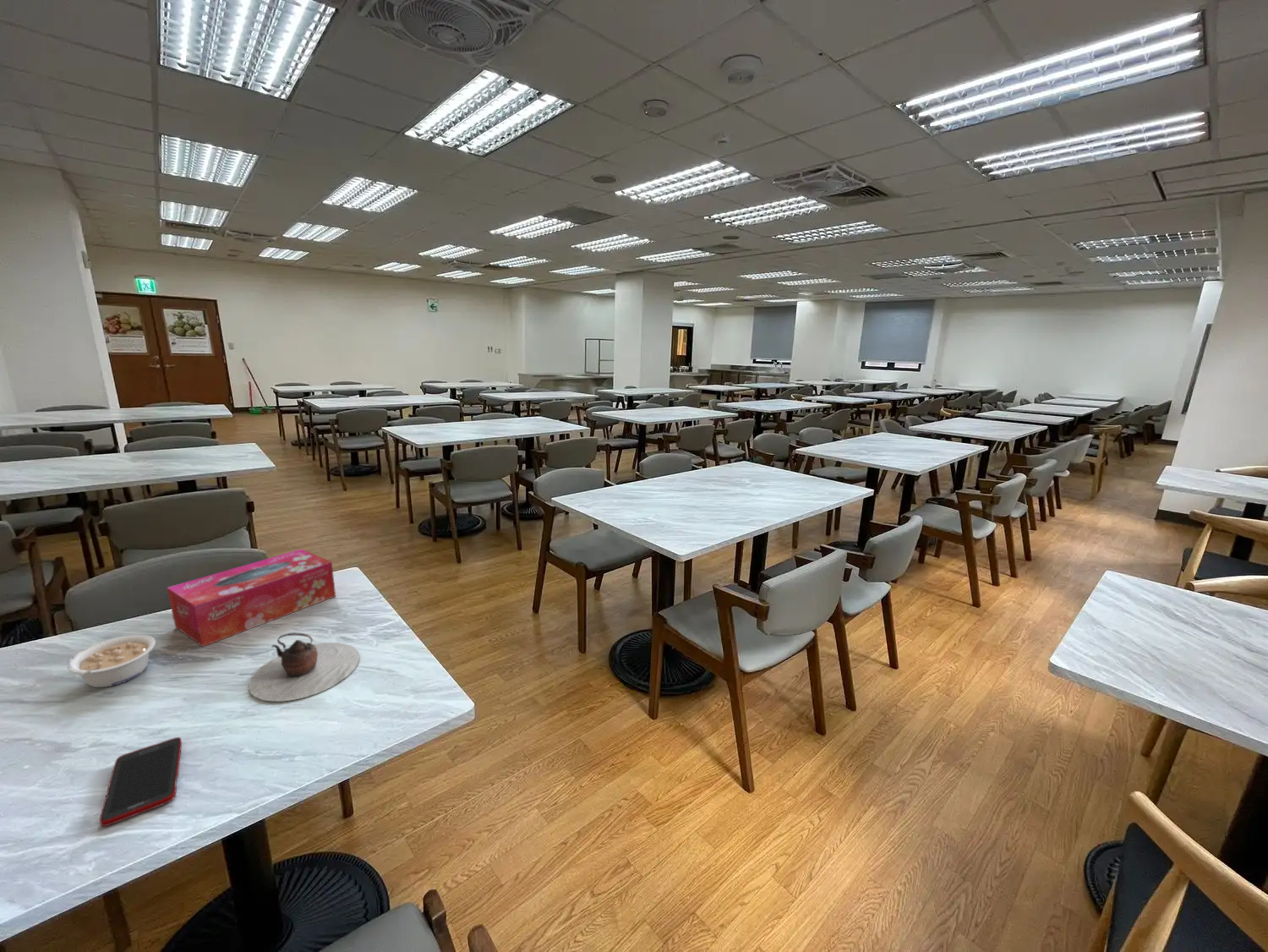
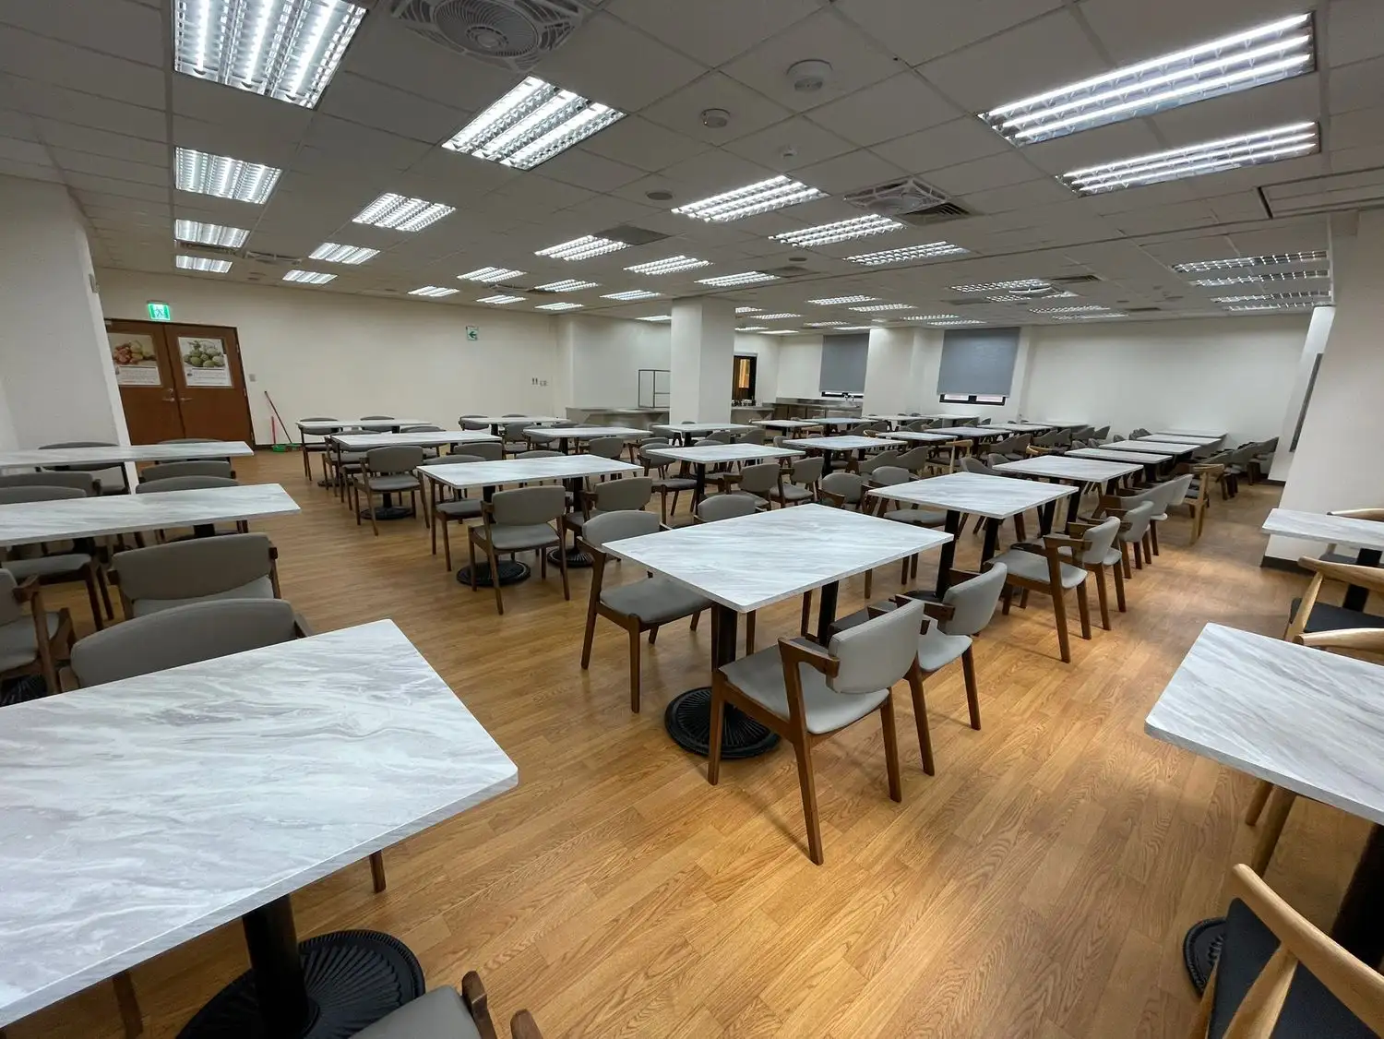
- tissue box (258, 592)
- cell phone (145, 778)
- legume (115, 662)
- teapot (304, 650)
